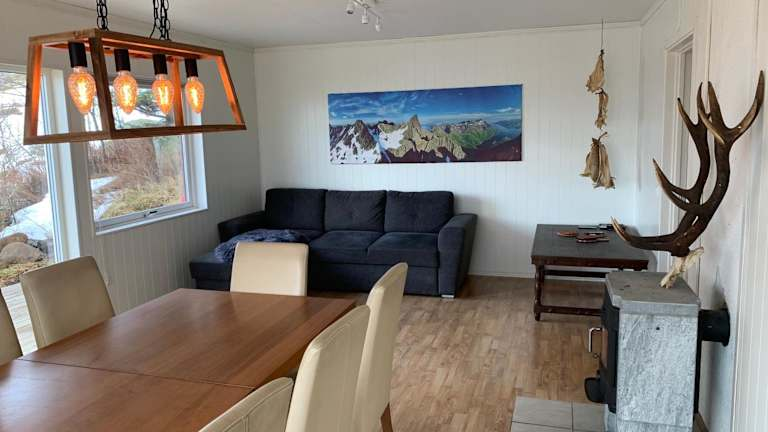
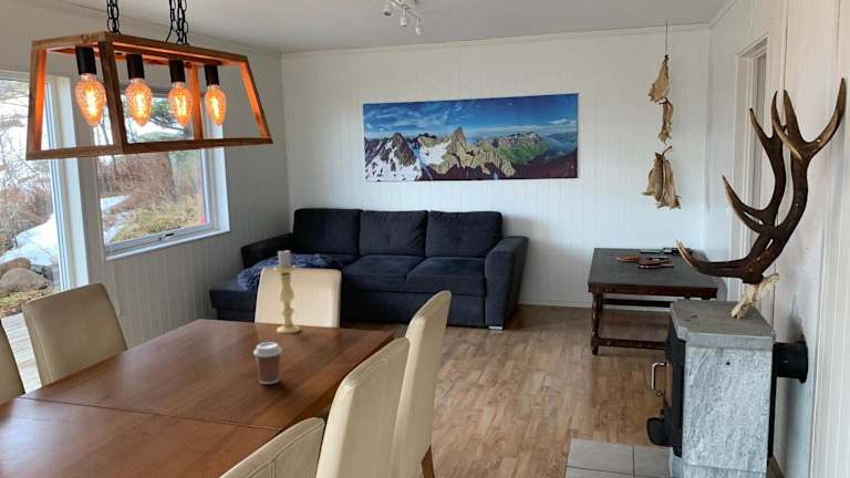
+ coffee cup (268, 363)
+ candle holder (286, 290)
